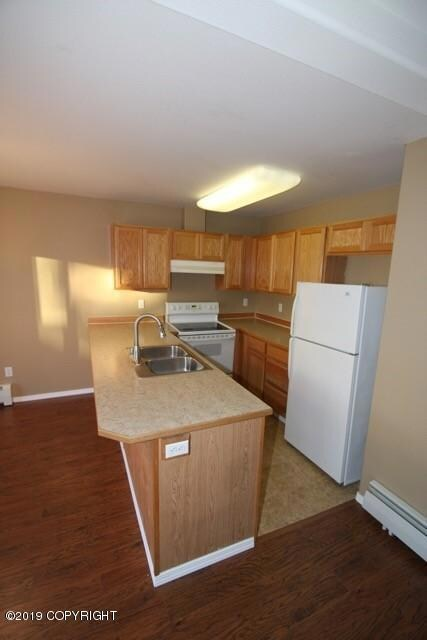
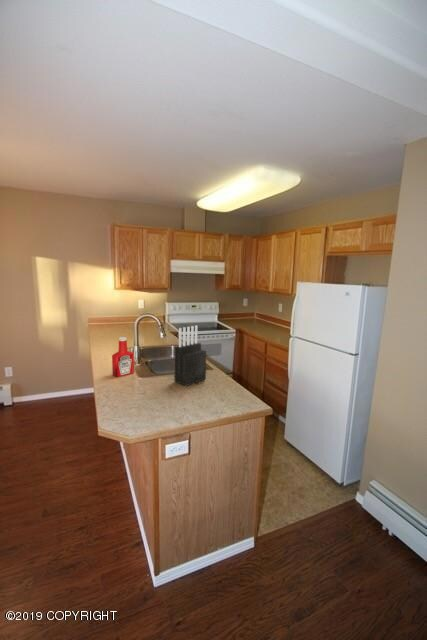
+ soap bottle (123, 356)
+ knife block (191, 354)
